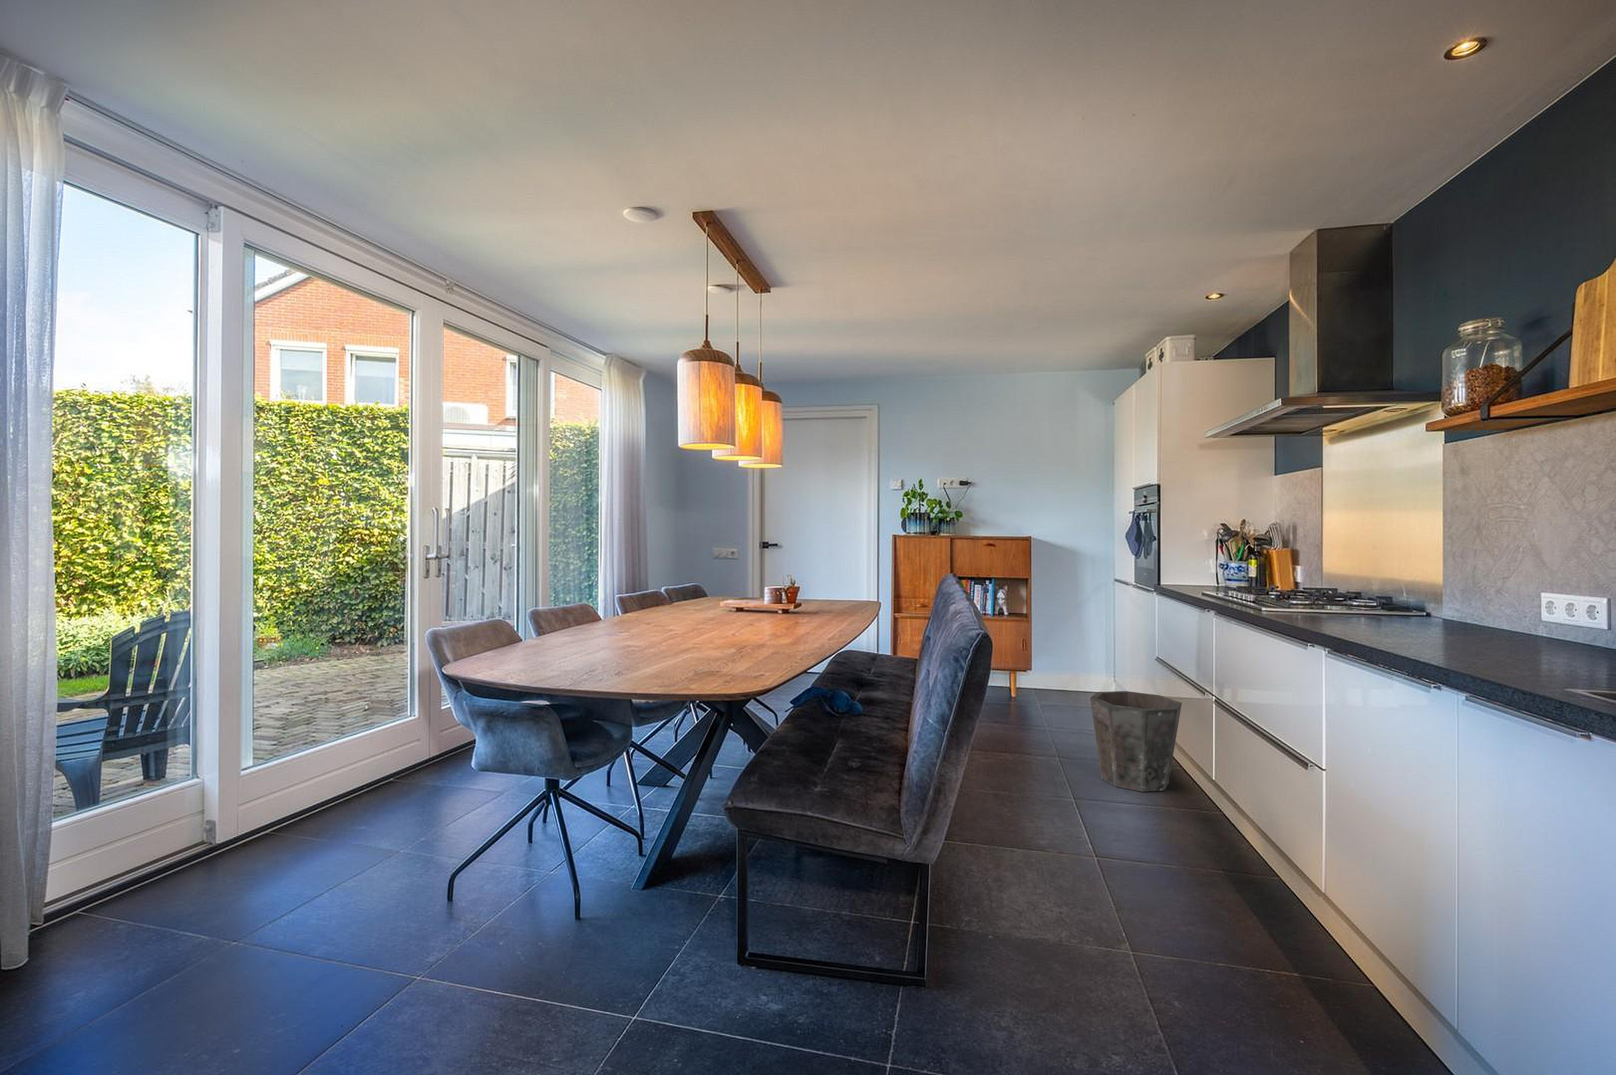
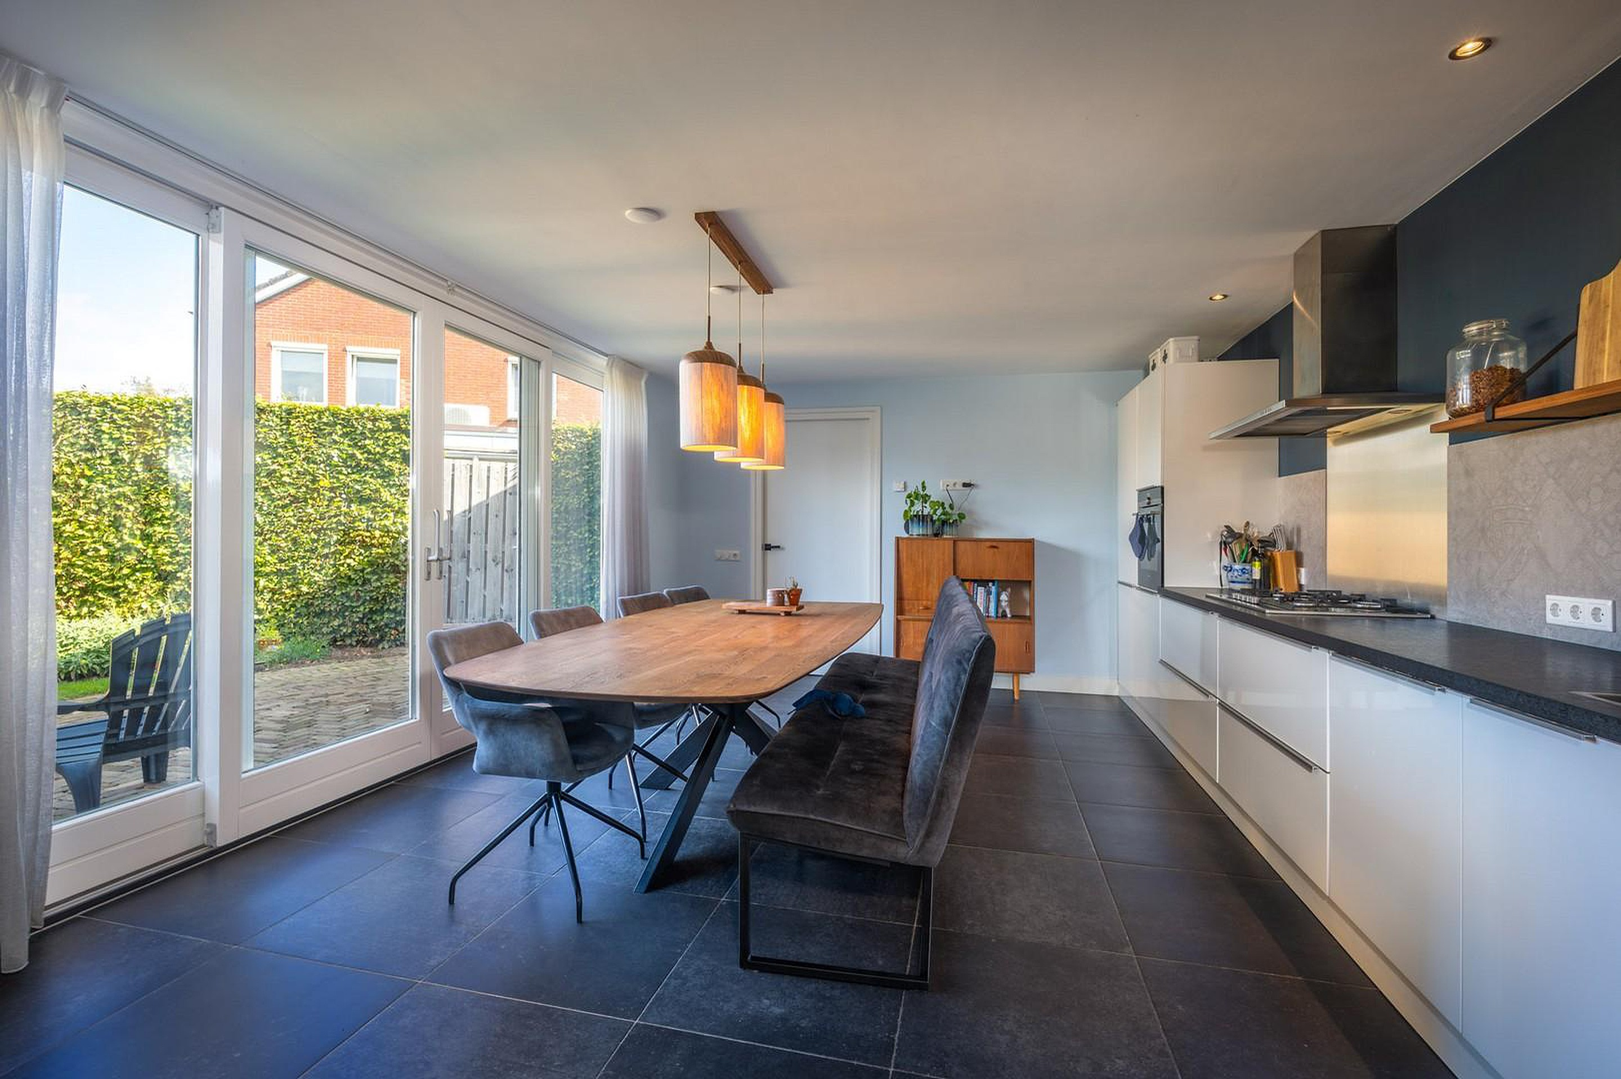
- waste bin (1135, 740)
